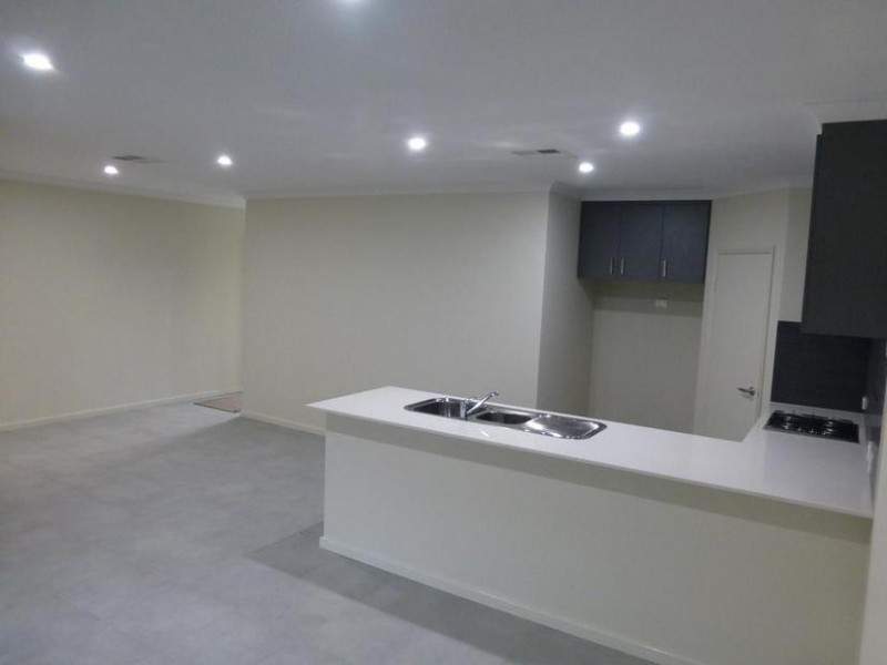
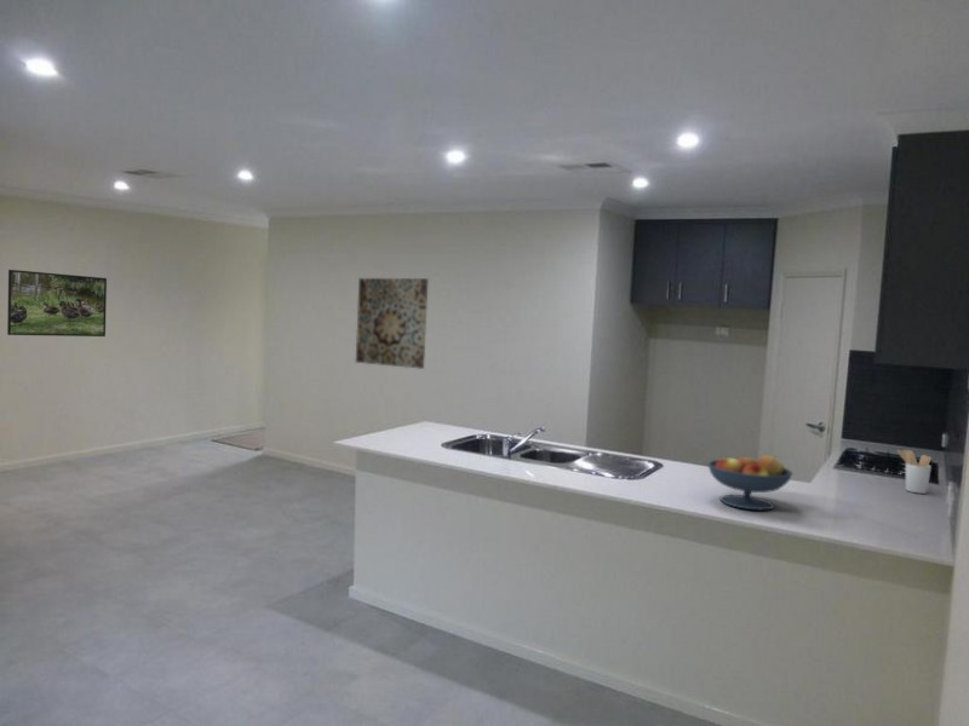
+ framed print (59, 305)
+ utensil holder (912, 469)
+ fruit bowl (747, 478)
+ wall art (390, 322)
